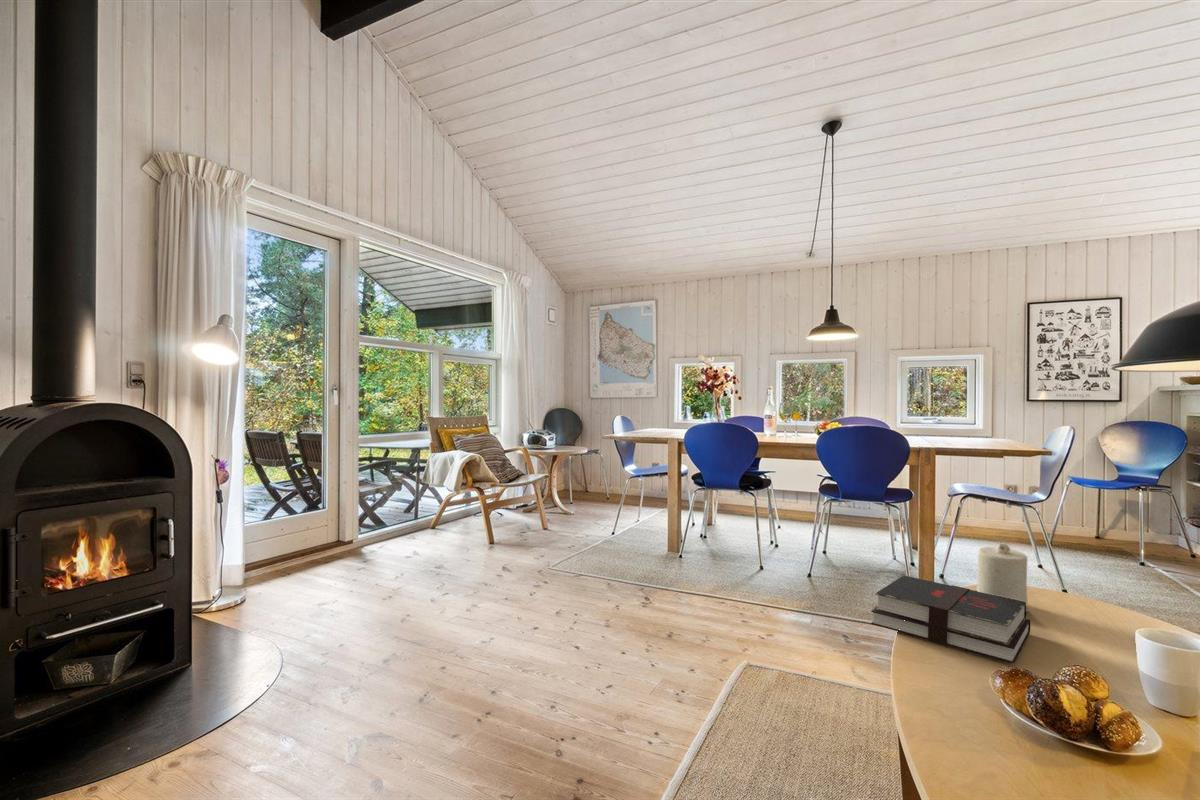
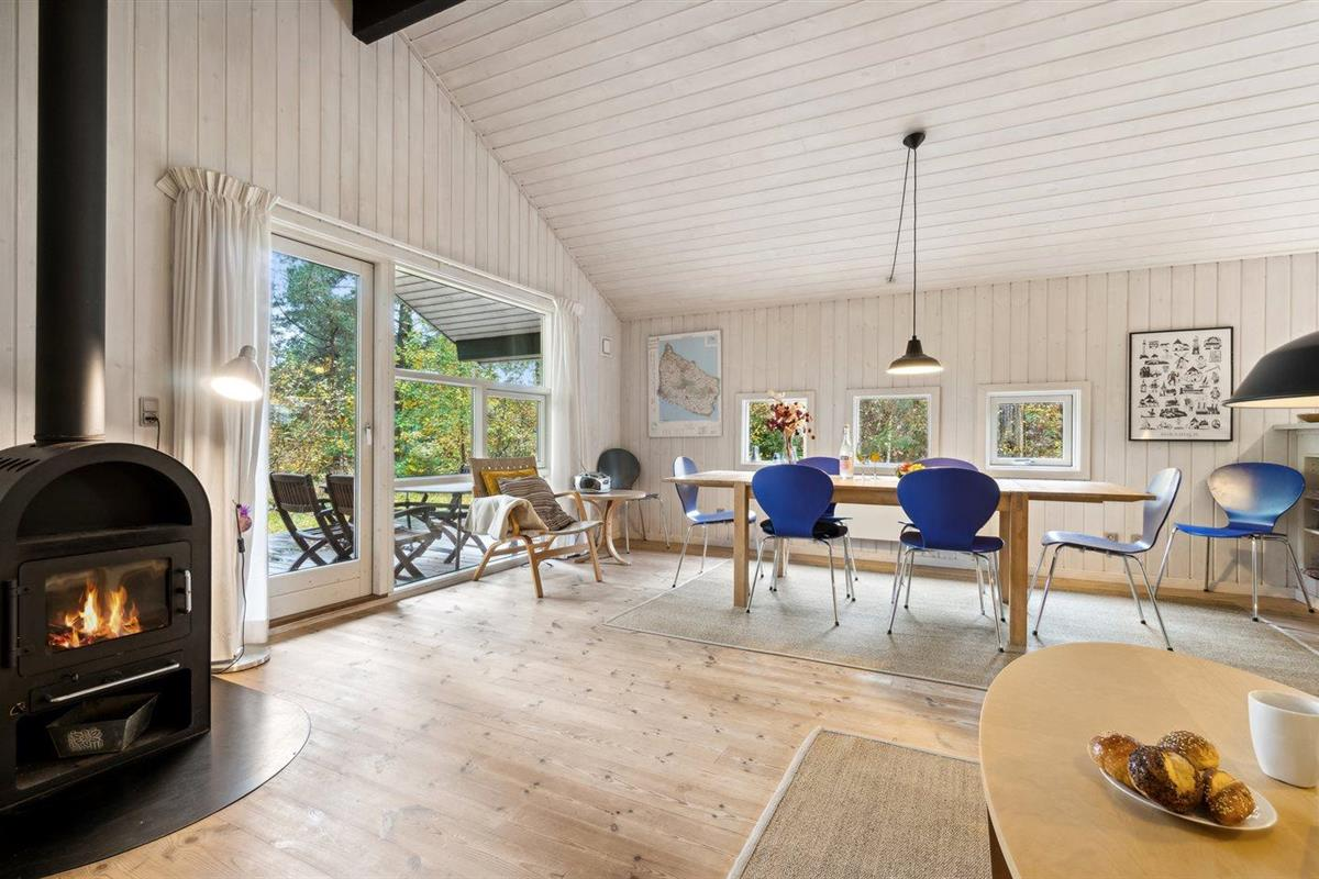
- hardback book (949, 612)
- candle (1001, 573)
